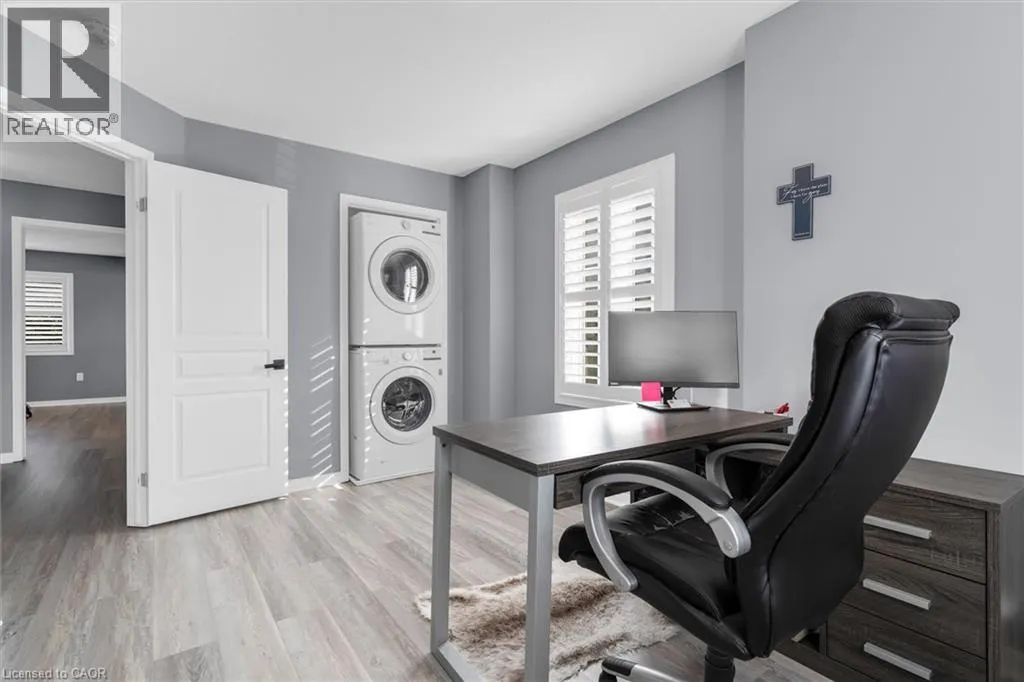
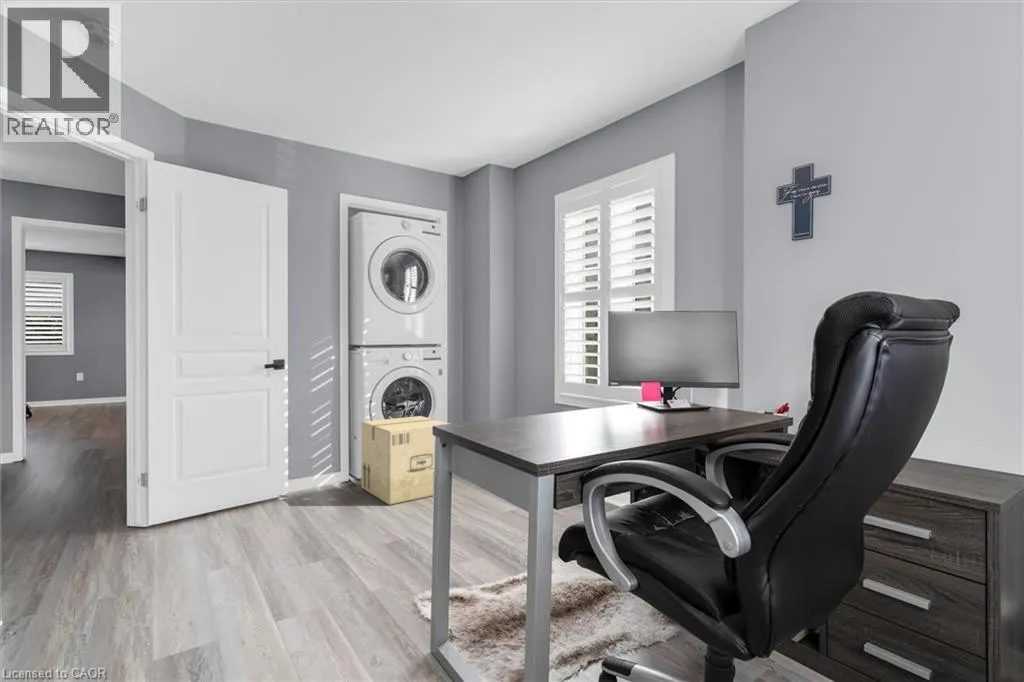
+ cardboard box (406, 456)
